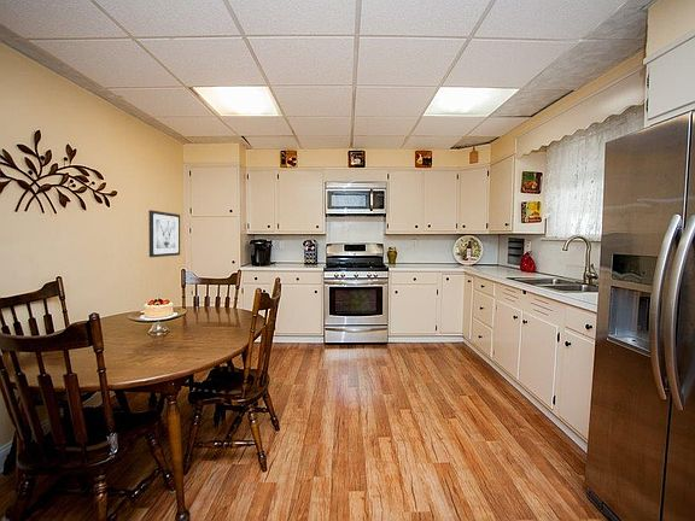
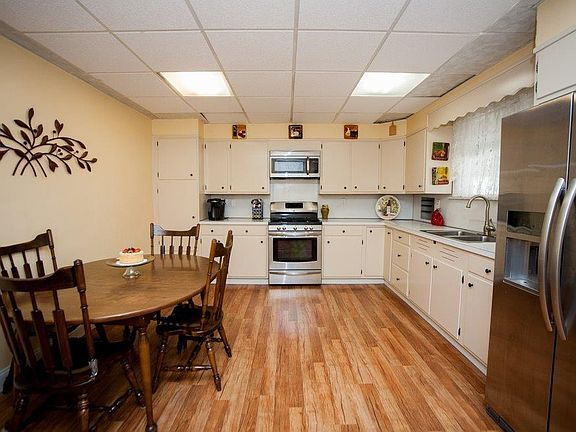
- wall art (165, 234)
